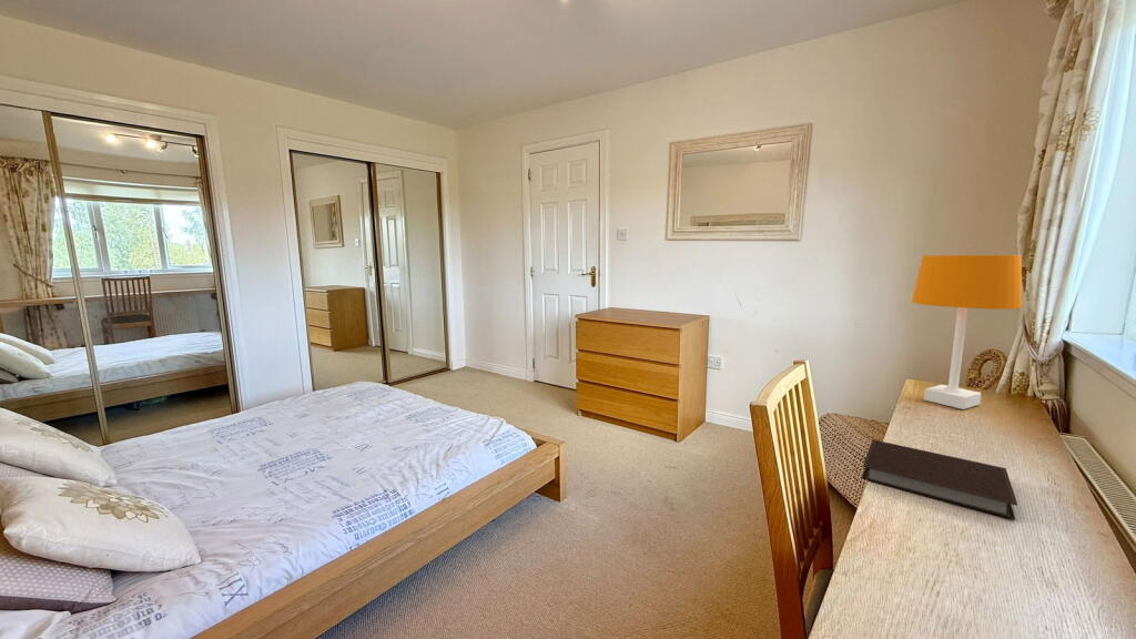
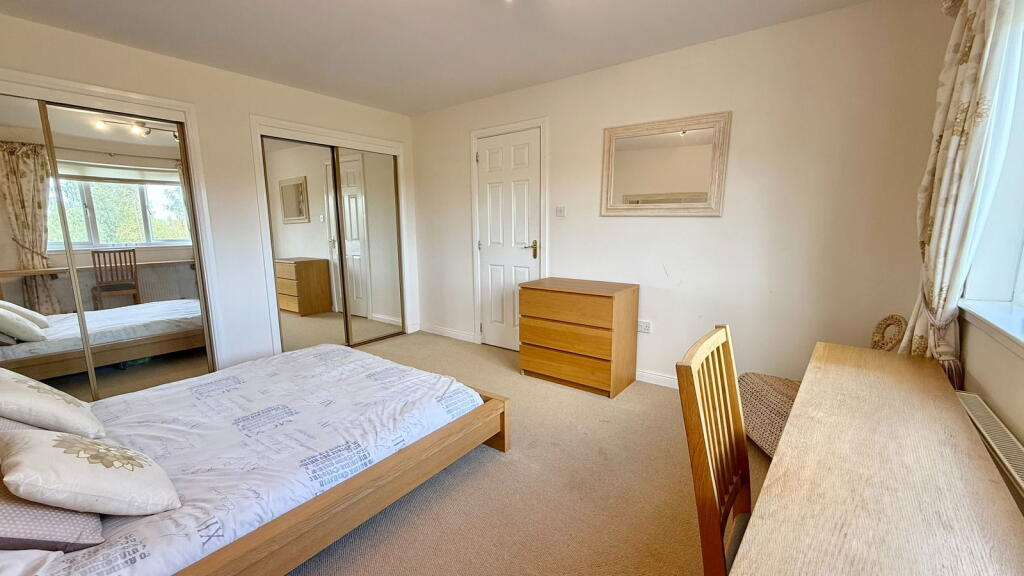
- notebook (933, 473)
- desk lamp (960, 329)
